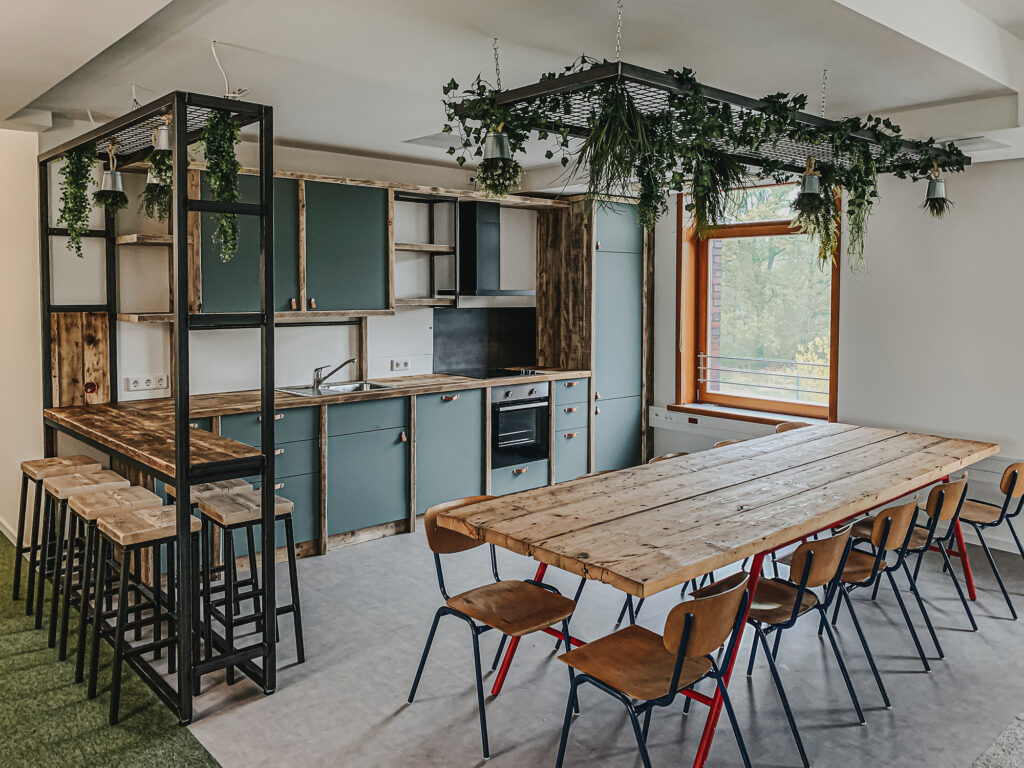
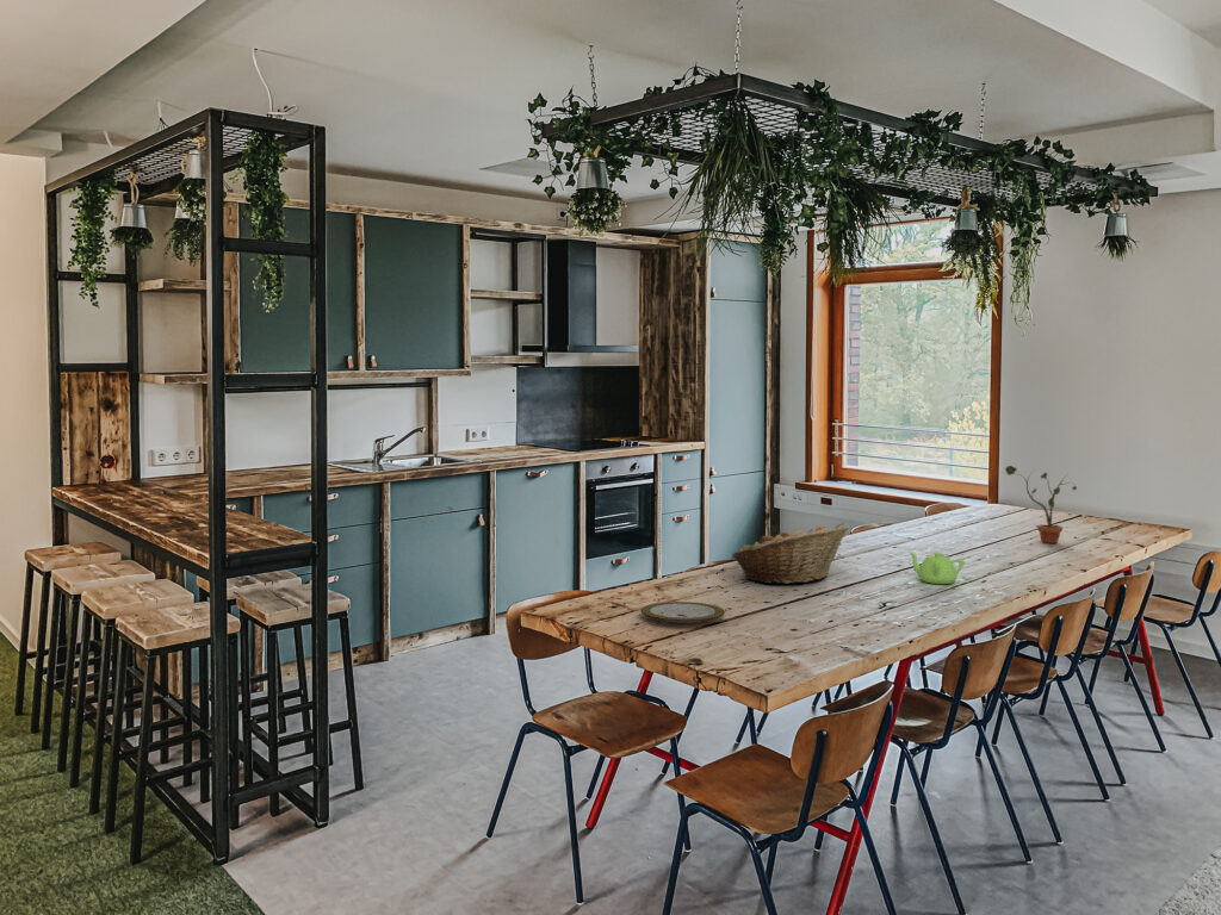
+ potted plant (1041, 504)
+ plate (682, 614)
+ fruit basket (791, 549)
+ teapot (935, 566)
